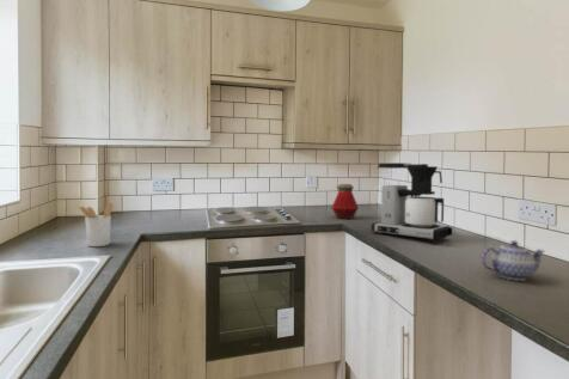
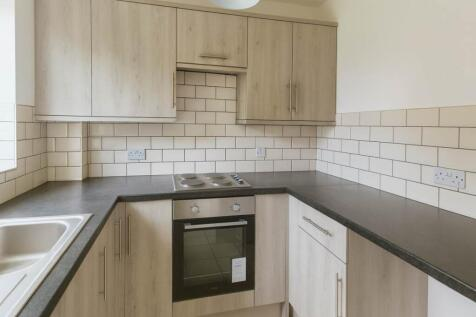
- coffee maker (411, 200)
- utensil holder (94, 224)
- bottle (344, 201)
- teapot (513, 258)
